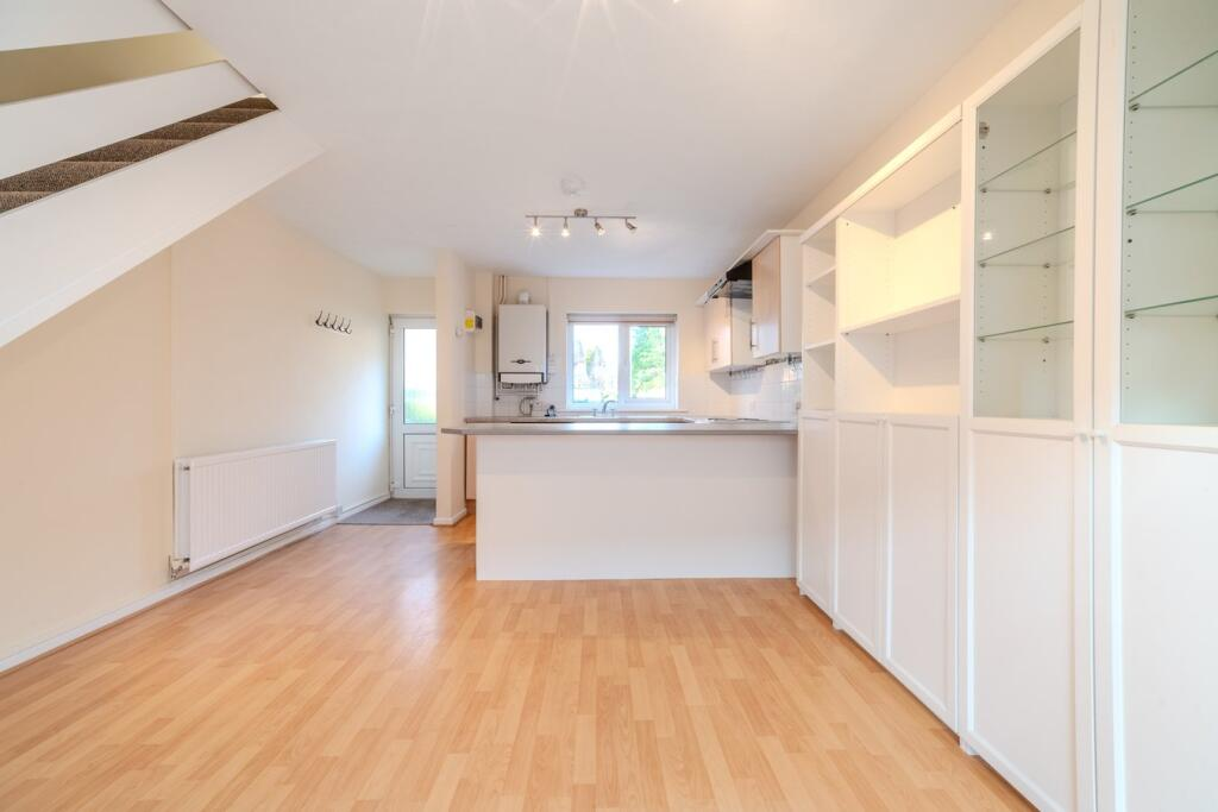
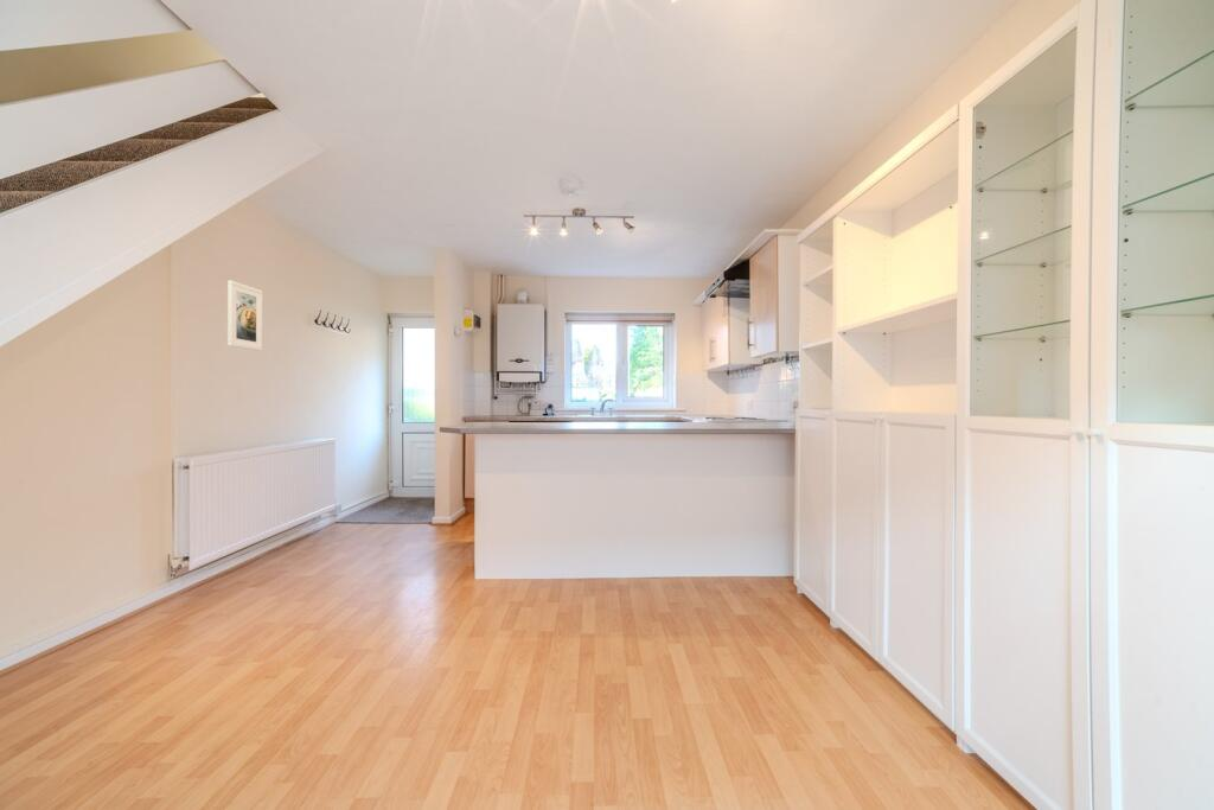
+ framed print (245, 317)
